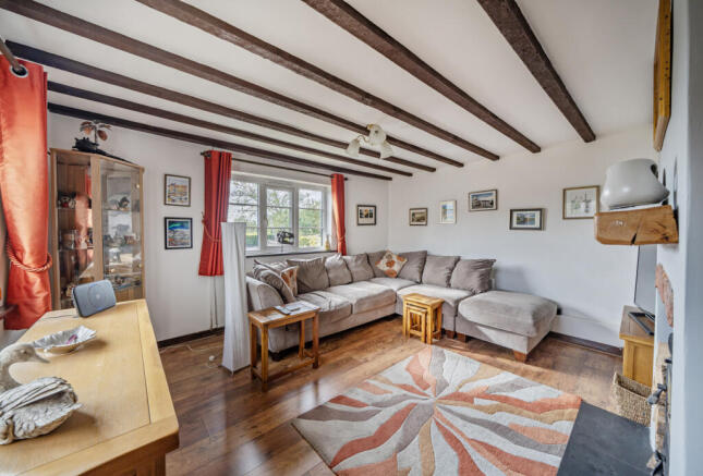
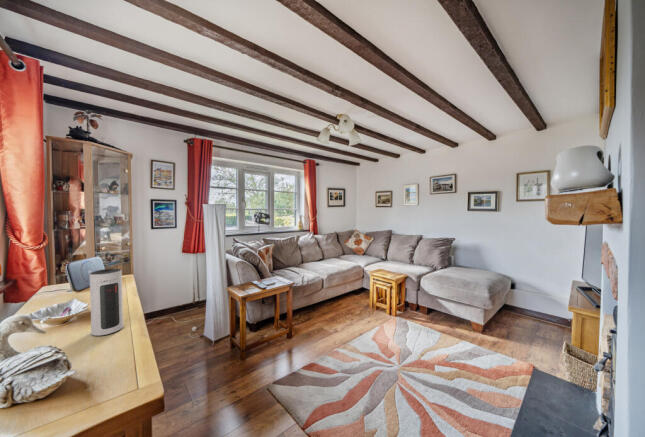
+ speaker (106, 300)
